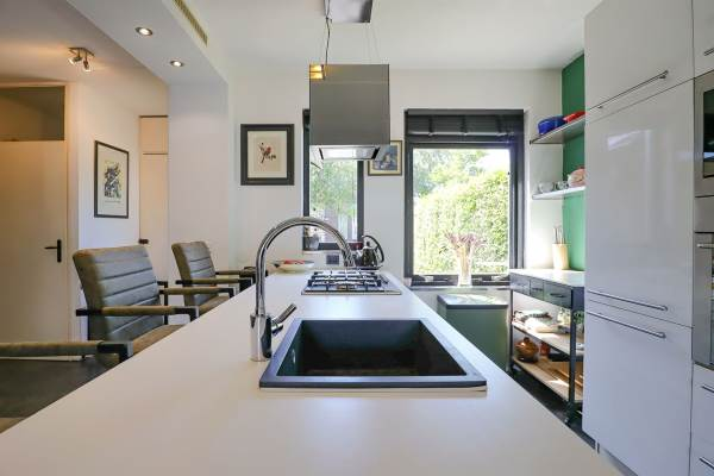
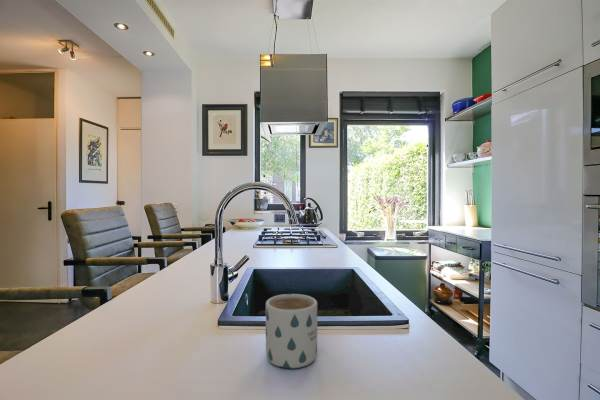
+ mug (294, 324)
